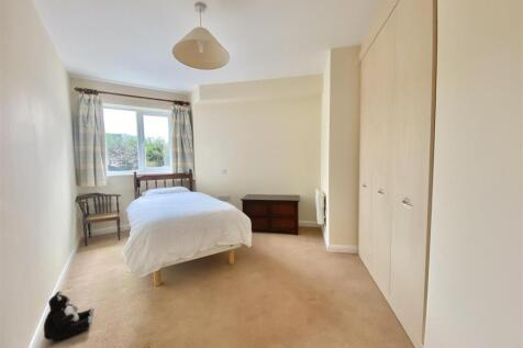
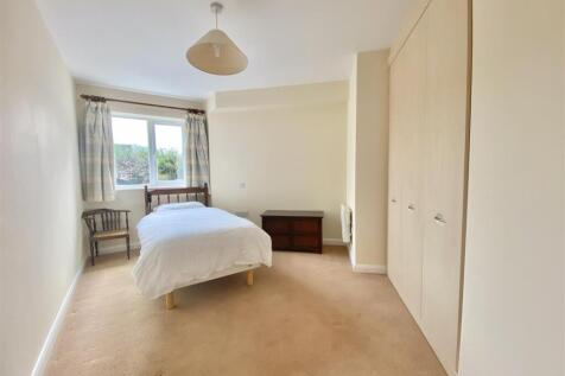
- plush toy (68, 311)
